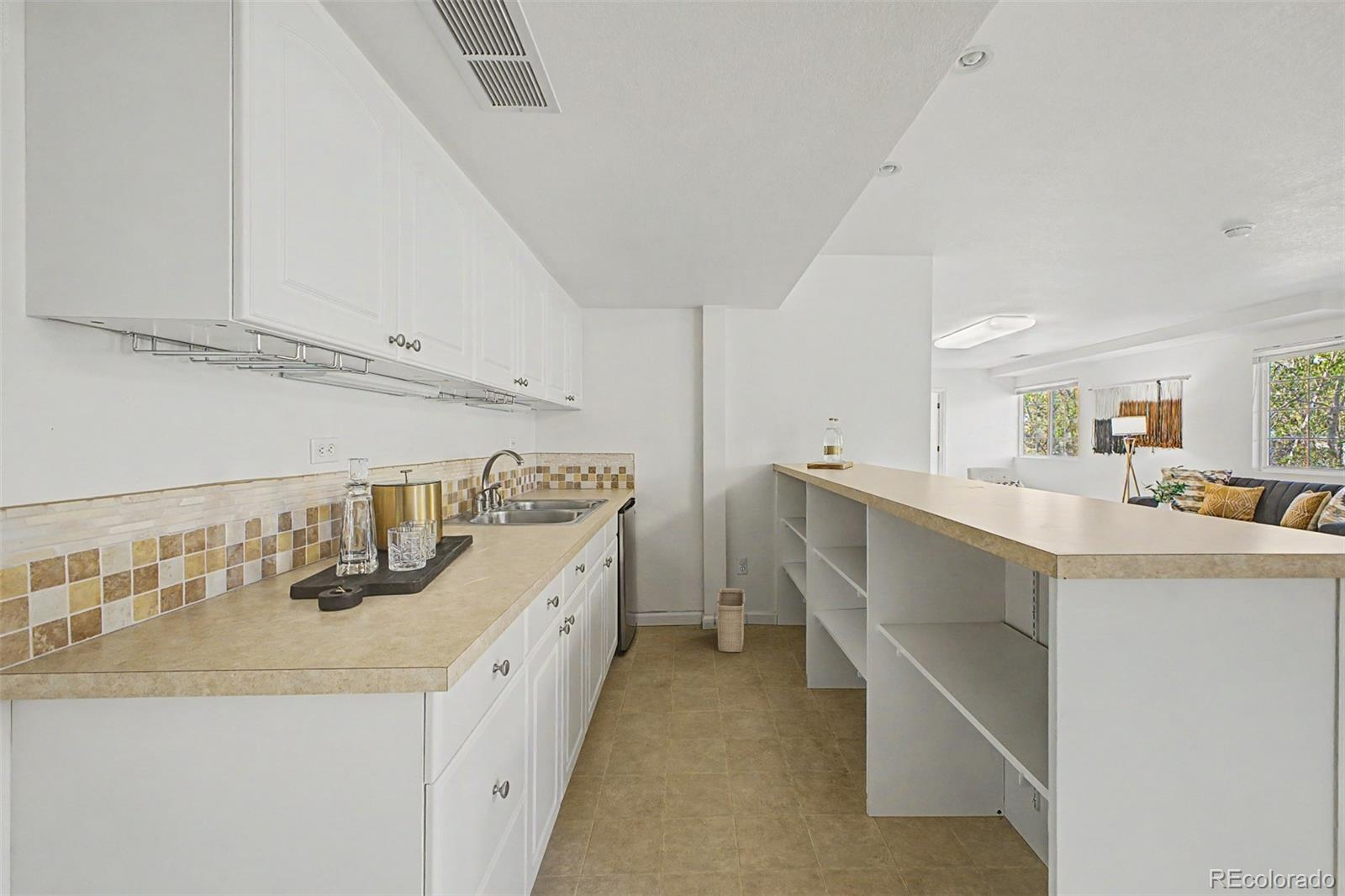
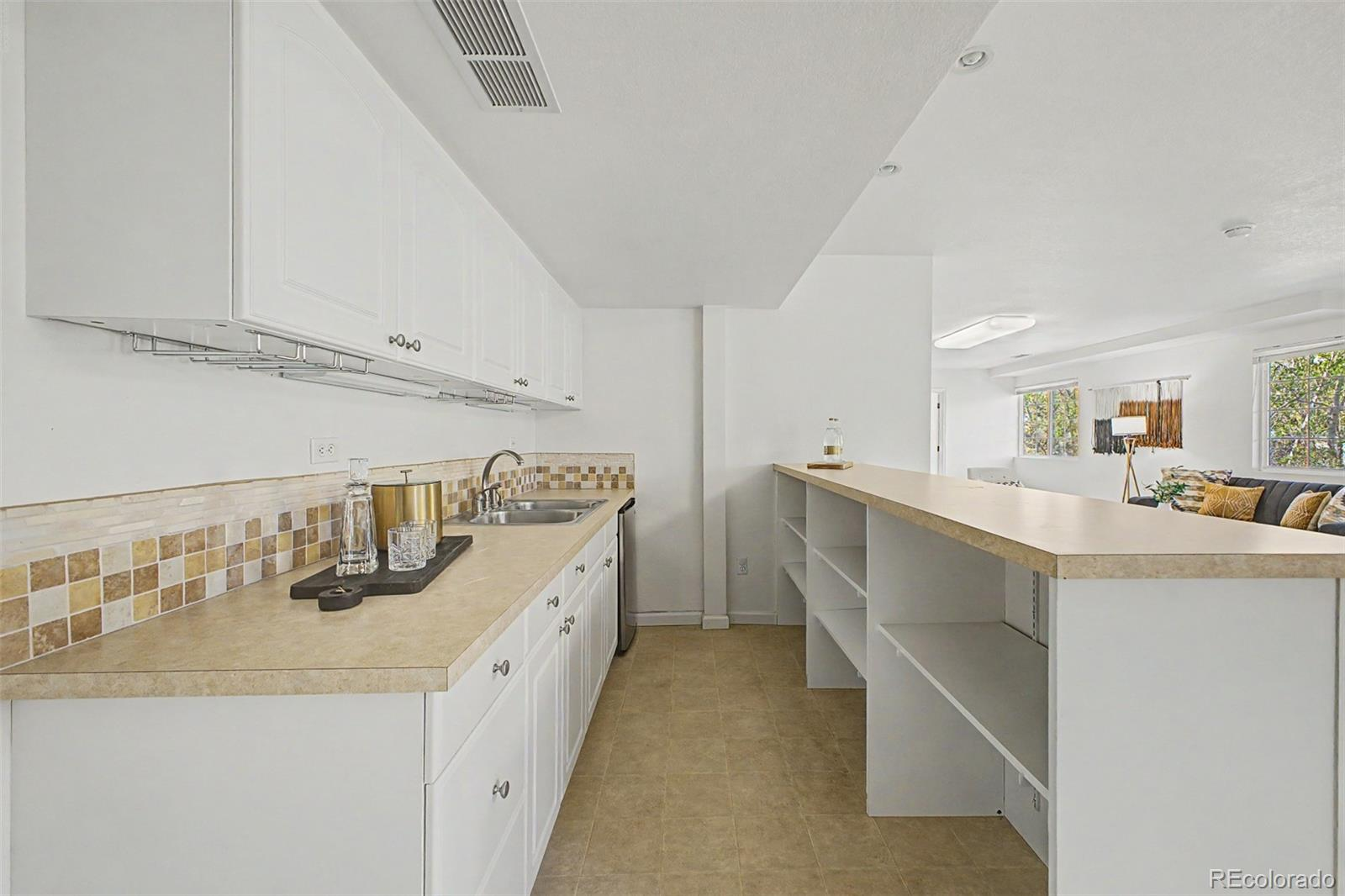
- basket (731, 619)
